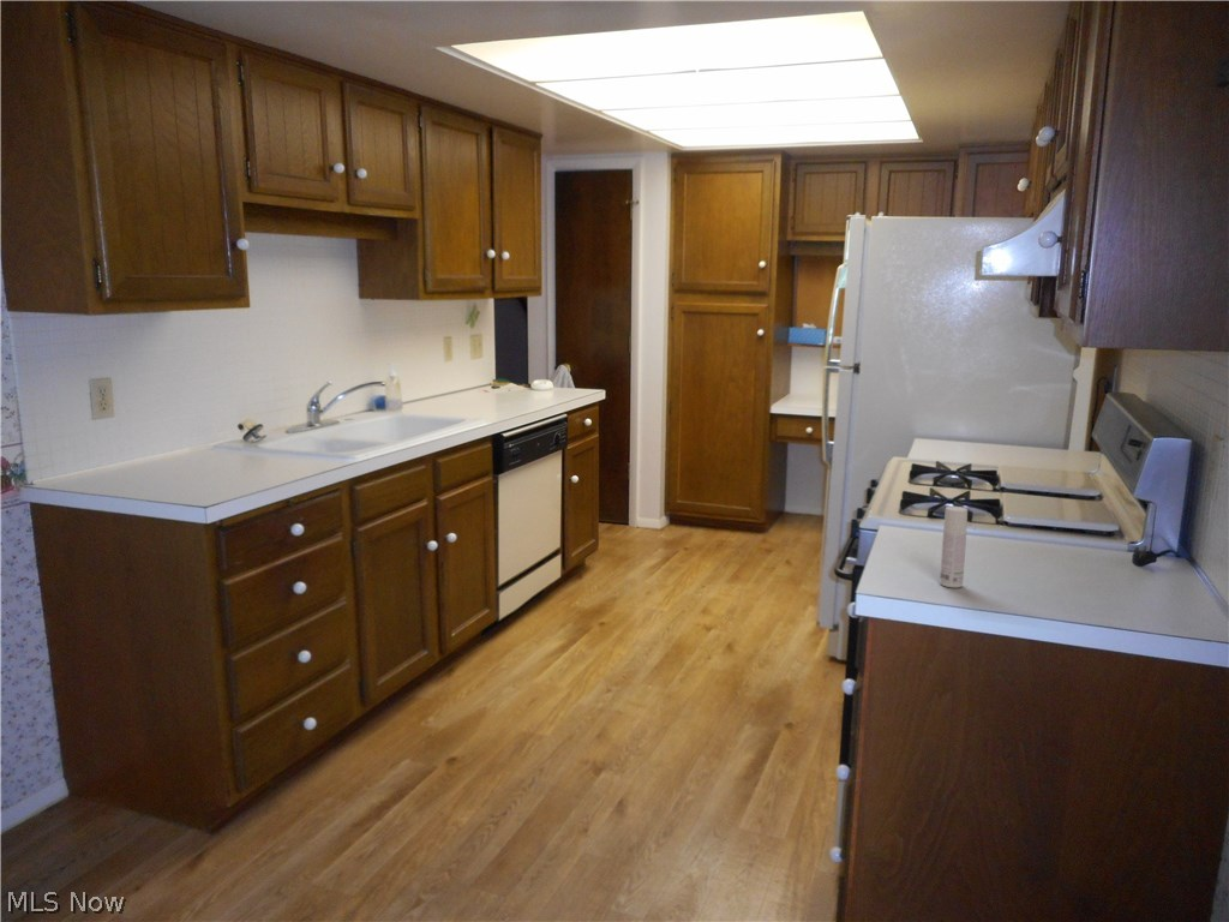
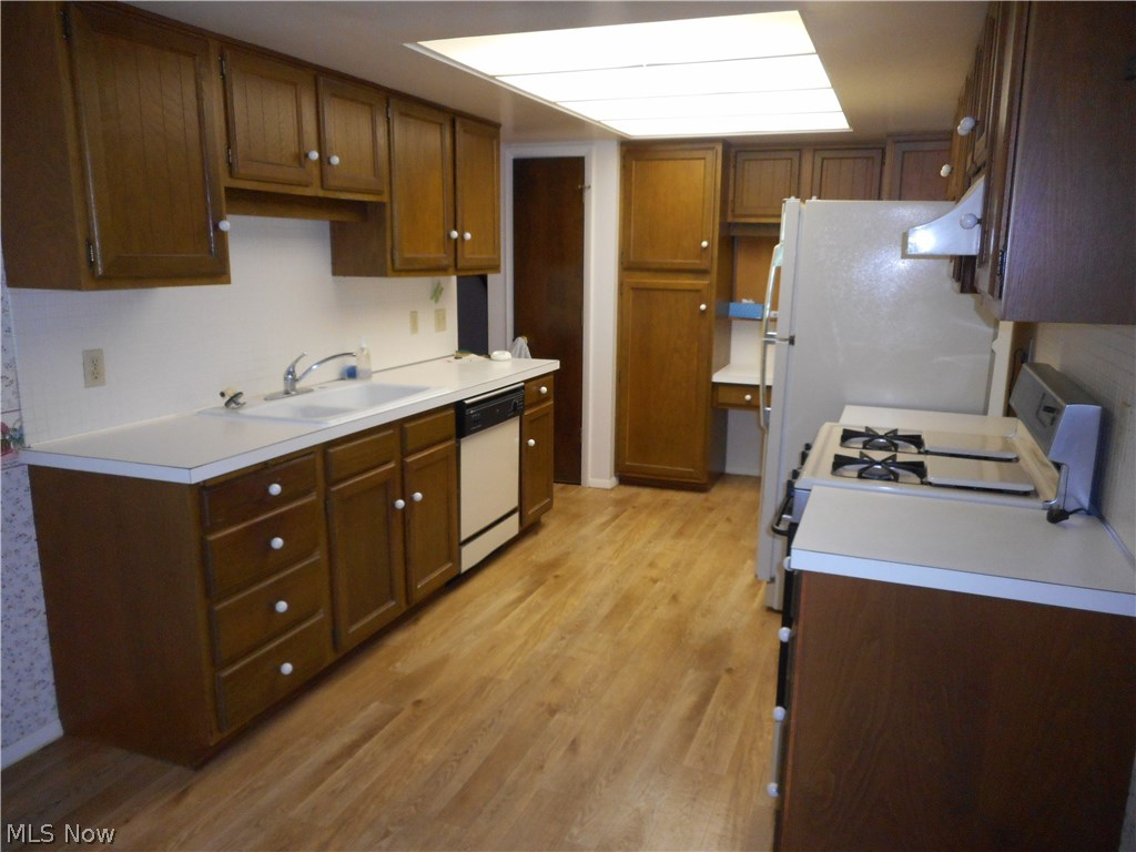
- bottle (953, 546)
